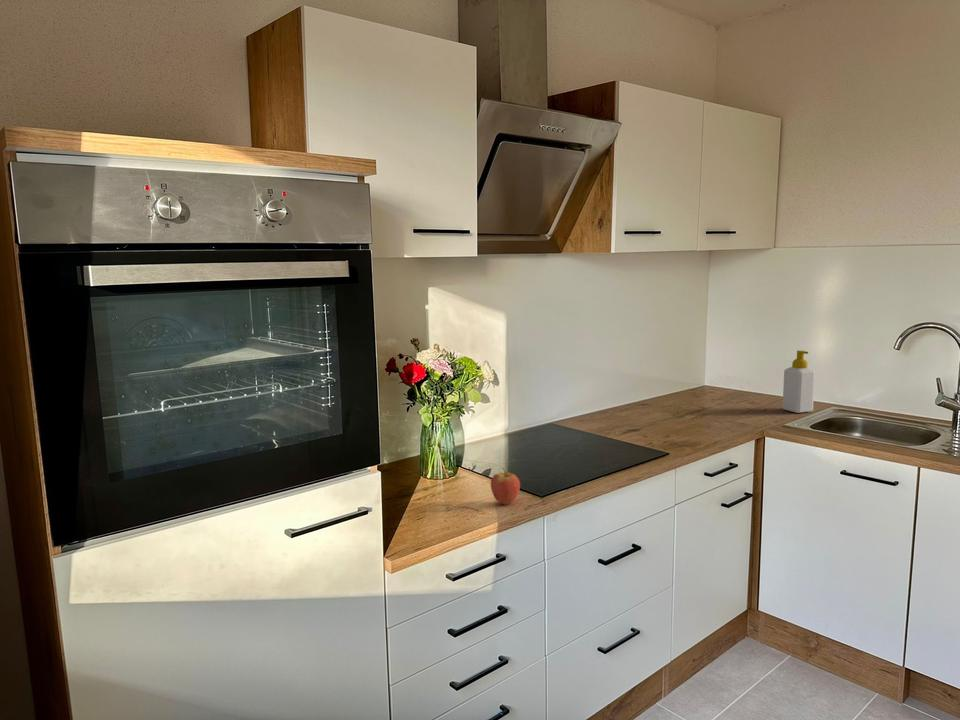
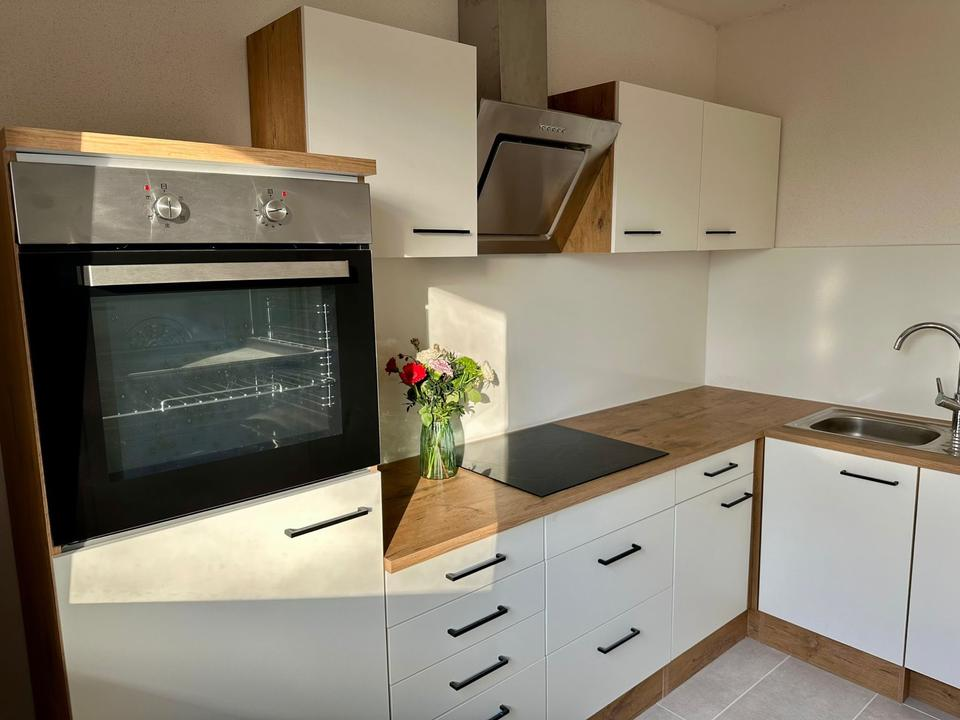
- soap bottle (799, 380)
- fruit (505, 485)
